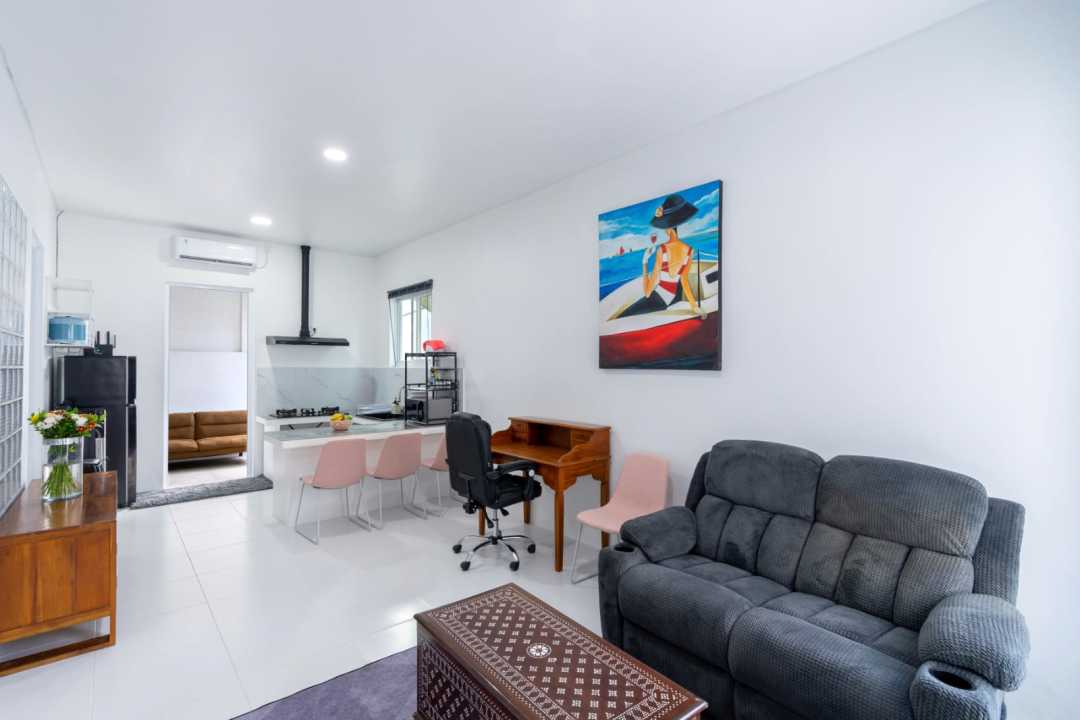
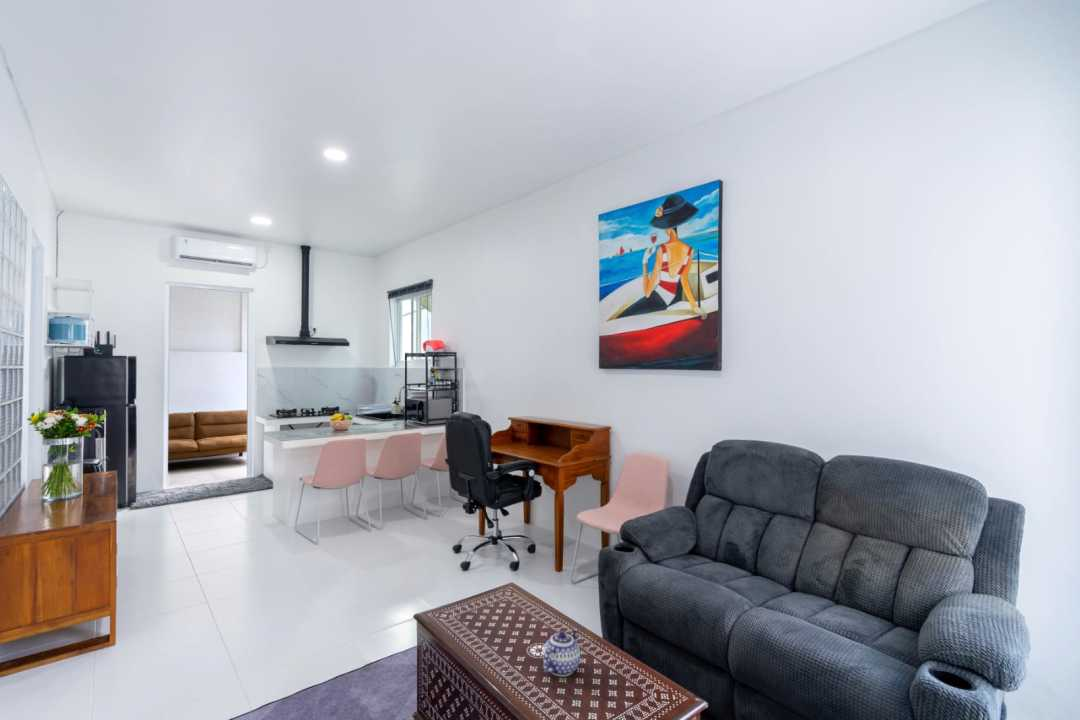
+ teapot (561, 650)
